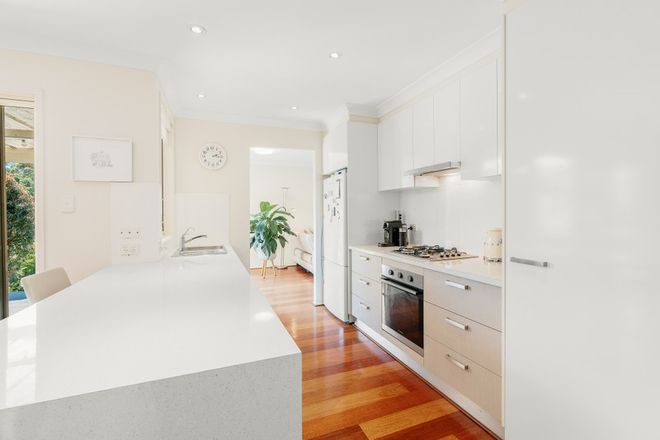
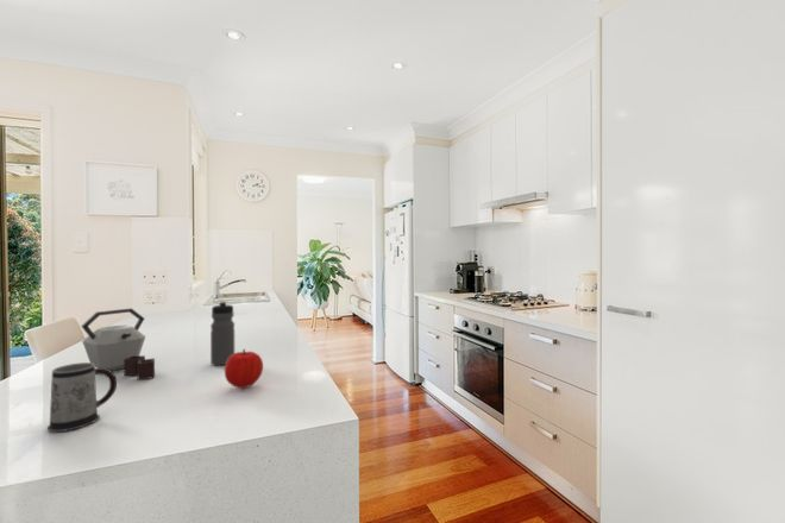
+ fruit (244, 367)
+ mug (84, 391)
+ water bottle (222, 332)
+ kettle (126, 341)
